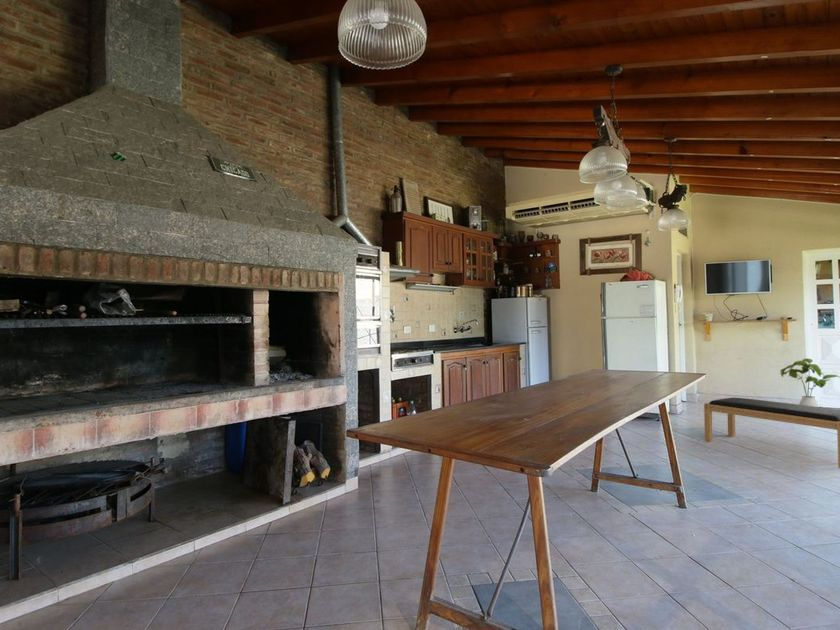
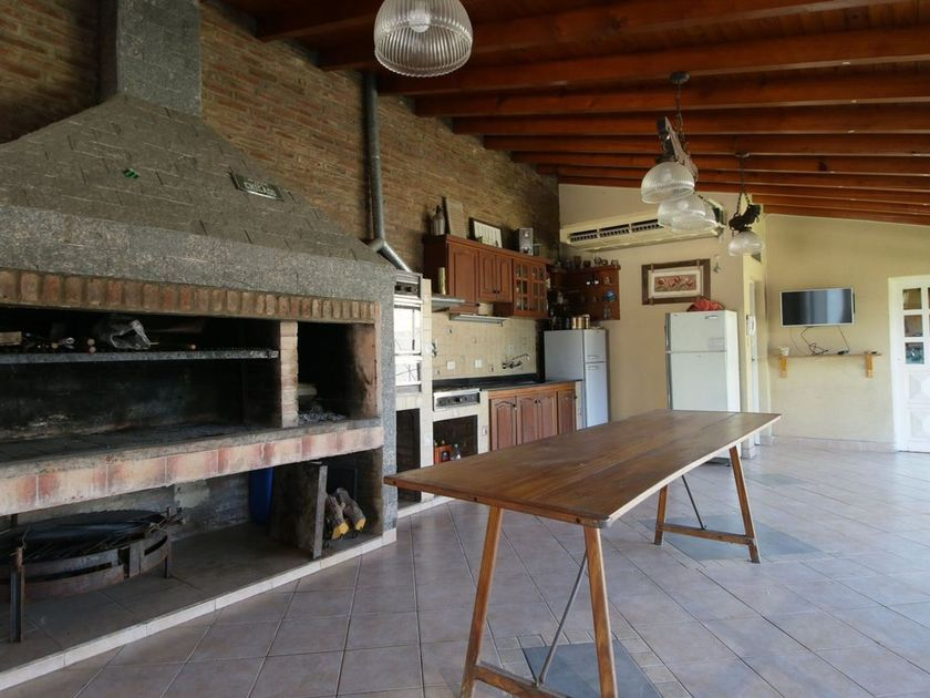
- house plant (808, 384)
- bench (780, 421)
